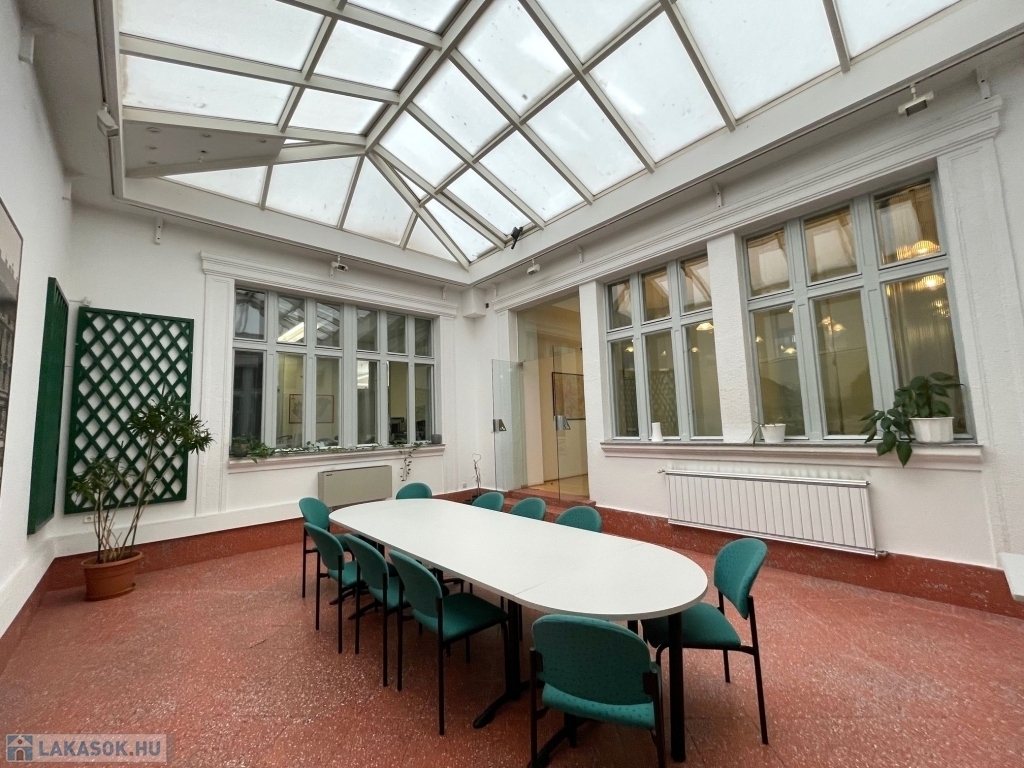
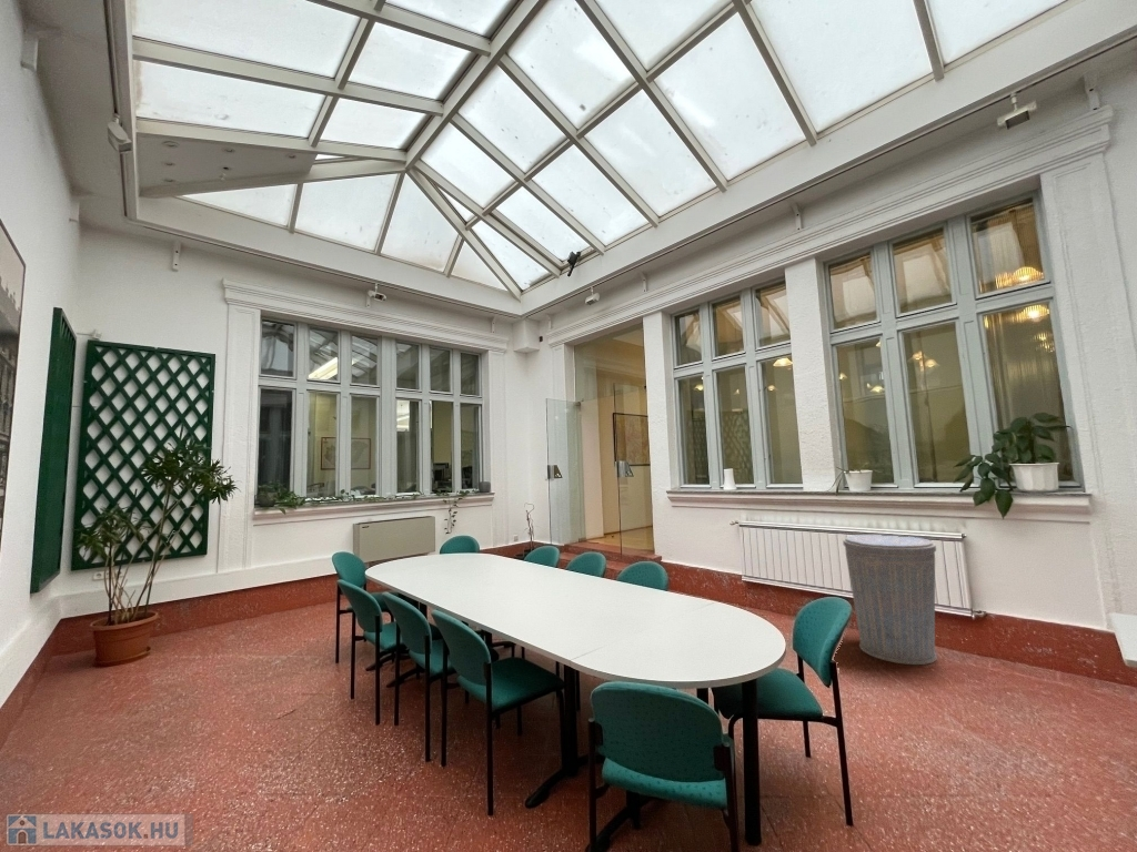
+ trash can (892, 595)
